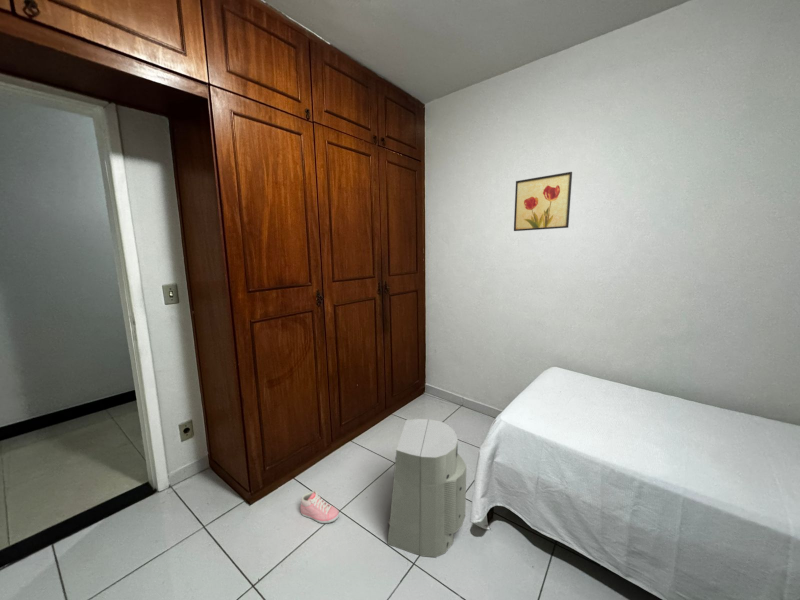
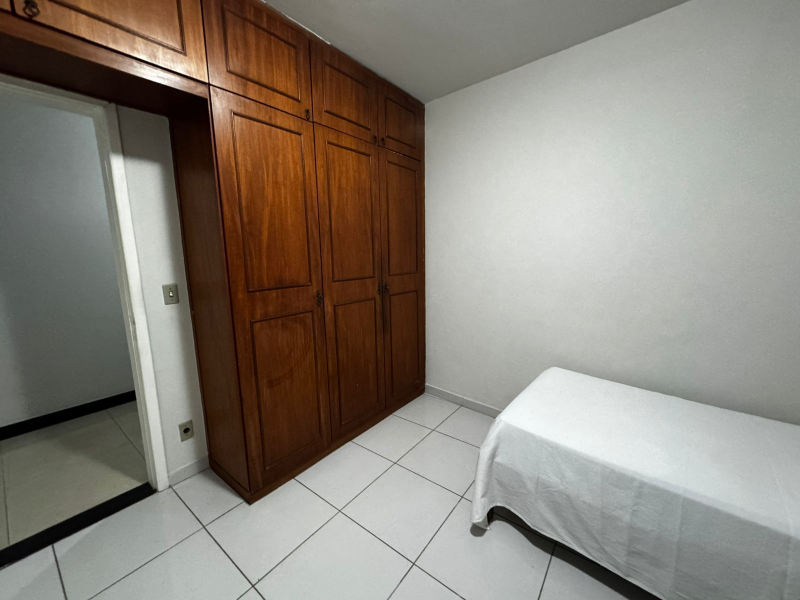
- wall art (541, 203)
- sneaker (318, 506)
- fan (427, 482)
